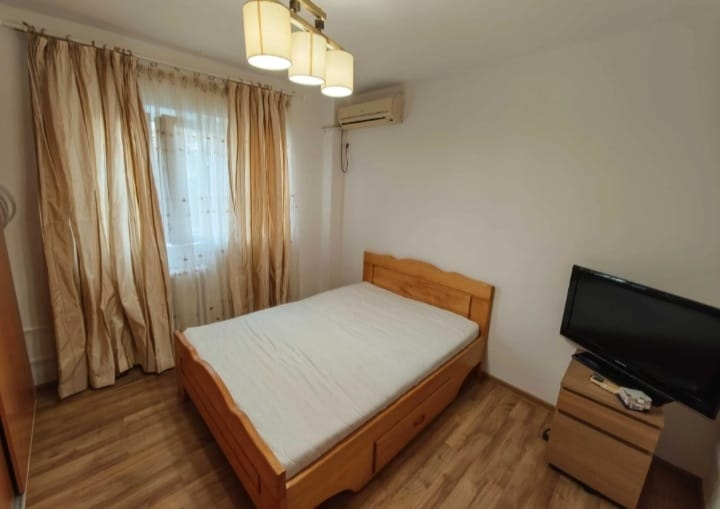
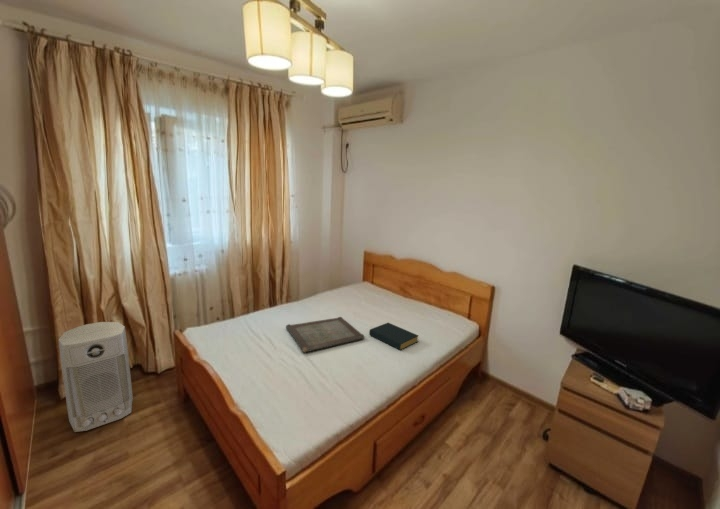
+ serving tray (324, 332)
+ hardback book (393, 335)
+ air purifier (98, 371)
